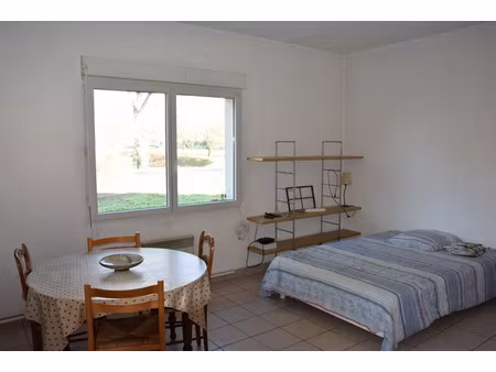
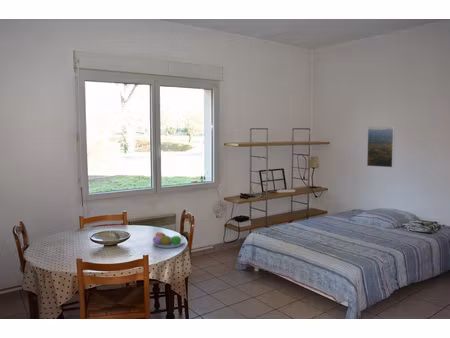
+ fruit bowl (169, 238)
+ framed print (380, 146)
